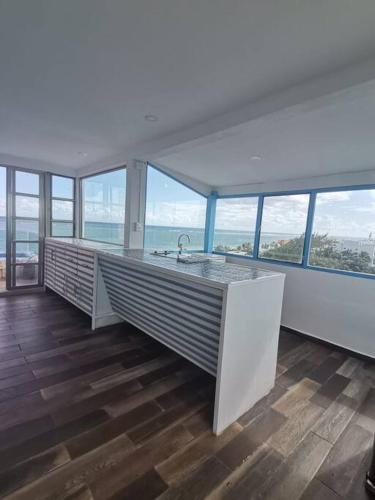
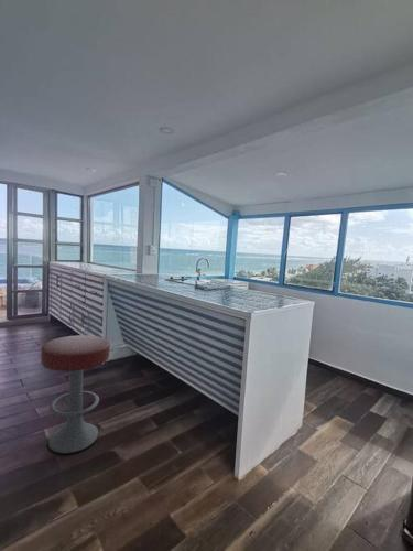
+ bar stool (75, 390)
